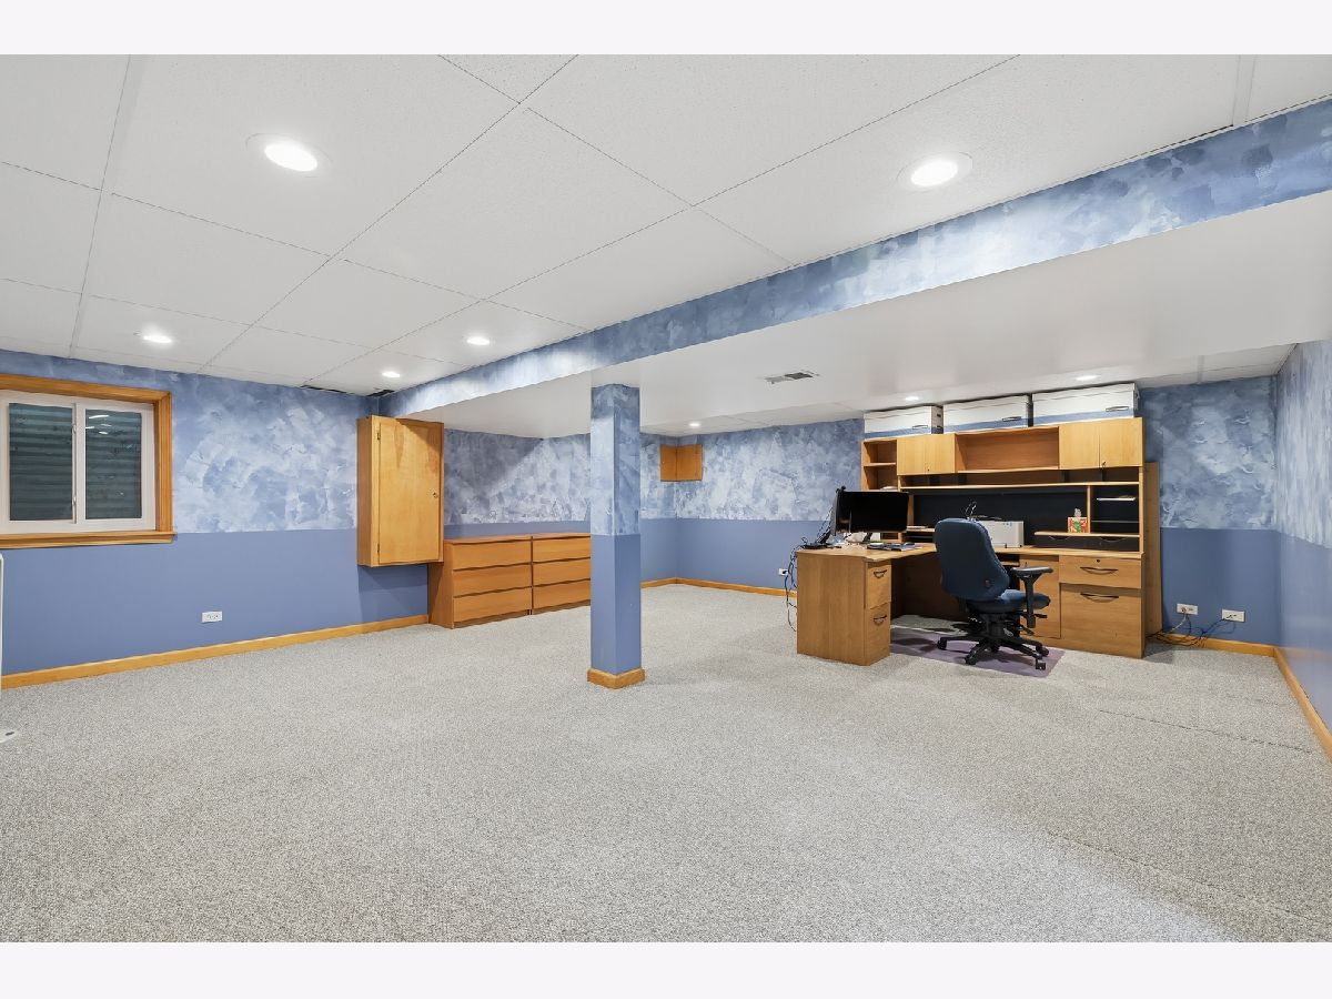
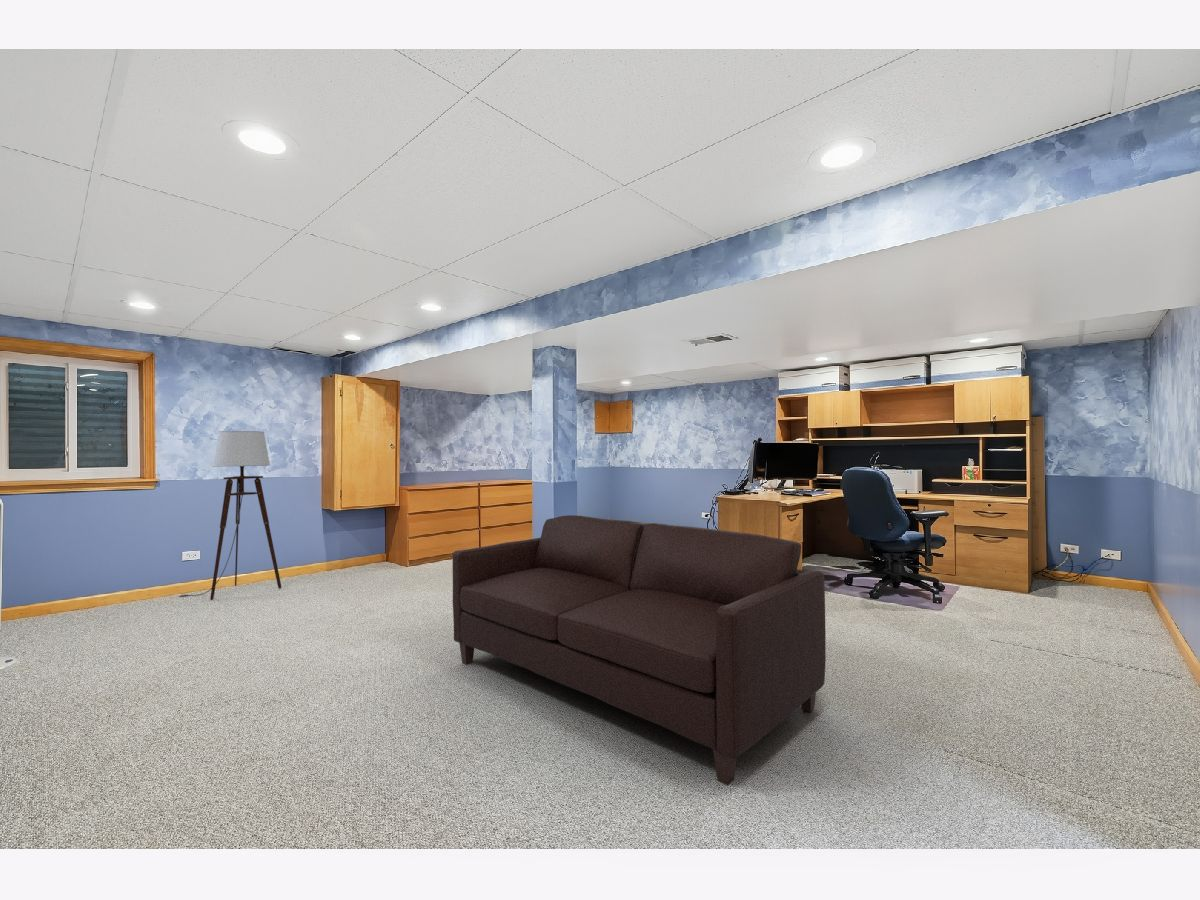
+ sofa (615, 606)
+ floor lamp (227, 511)
